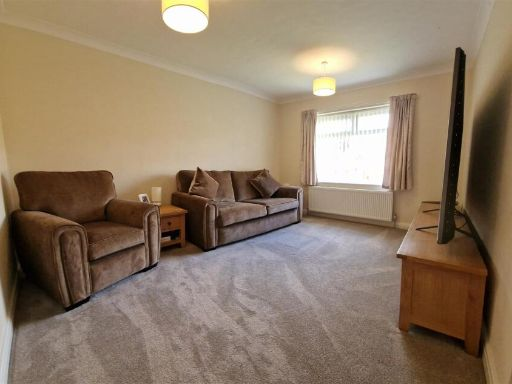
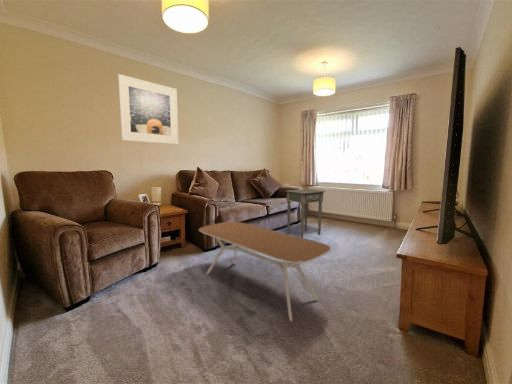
+ side table (305, 212)
+ coffee table (256, 257)
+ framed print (151, 112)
